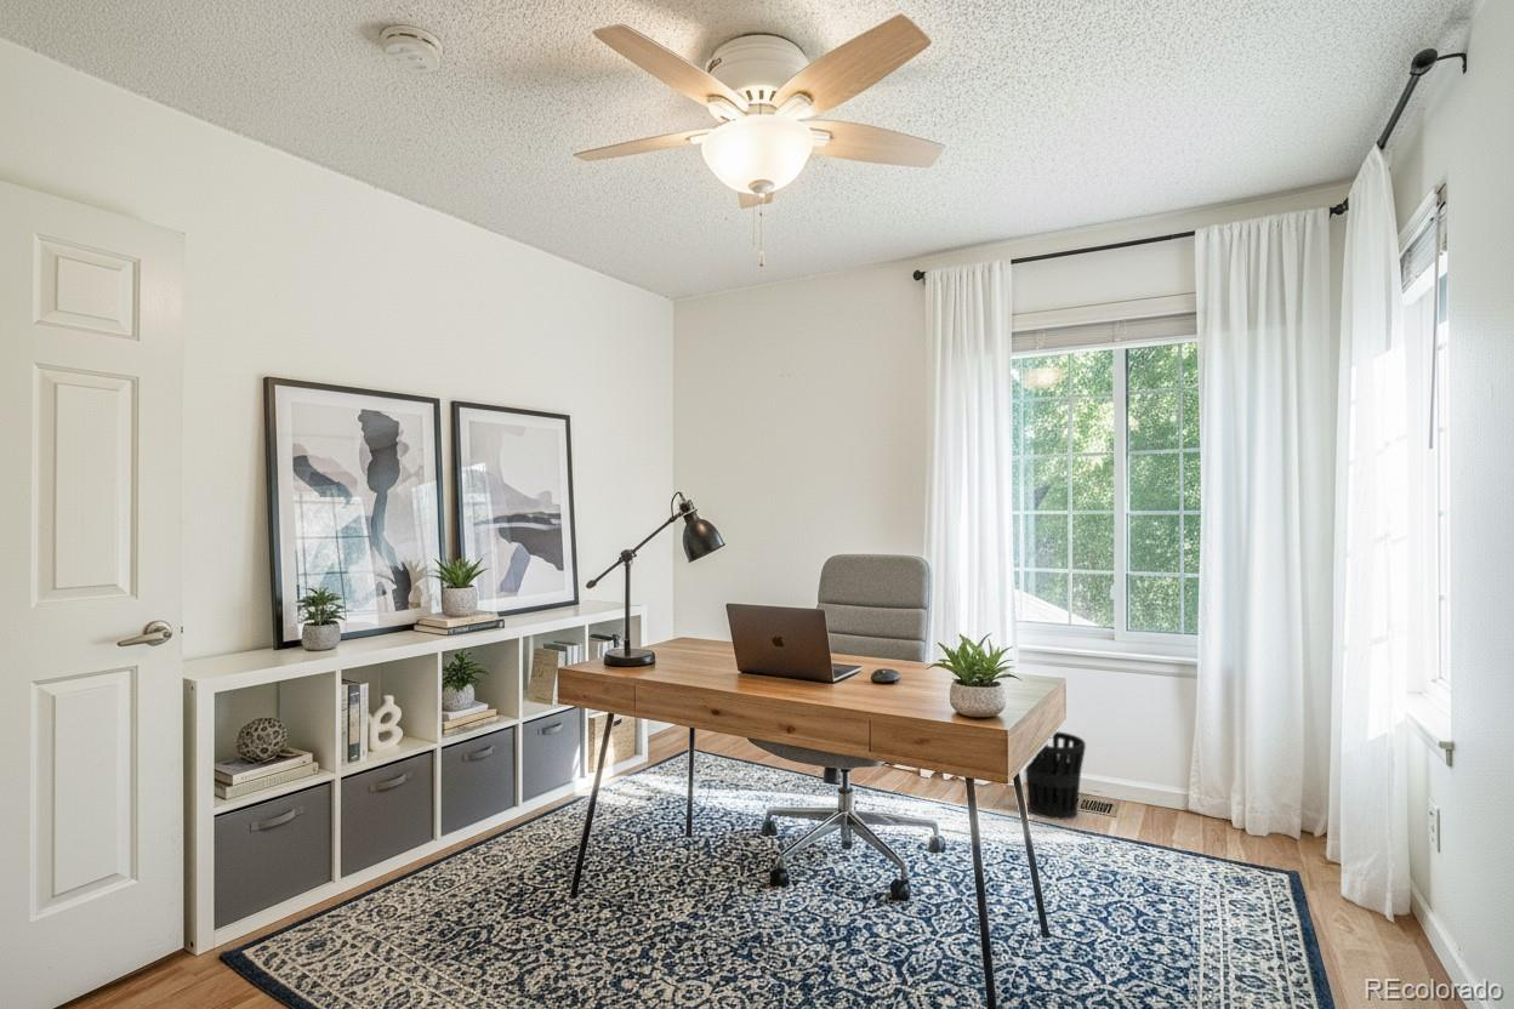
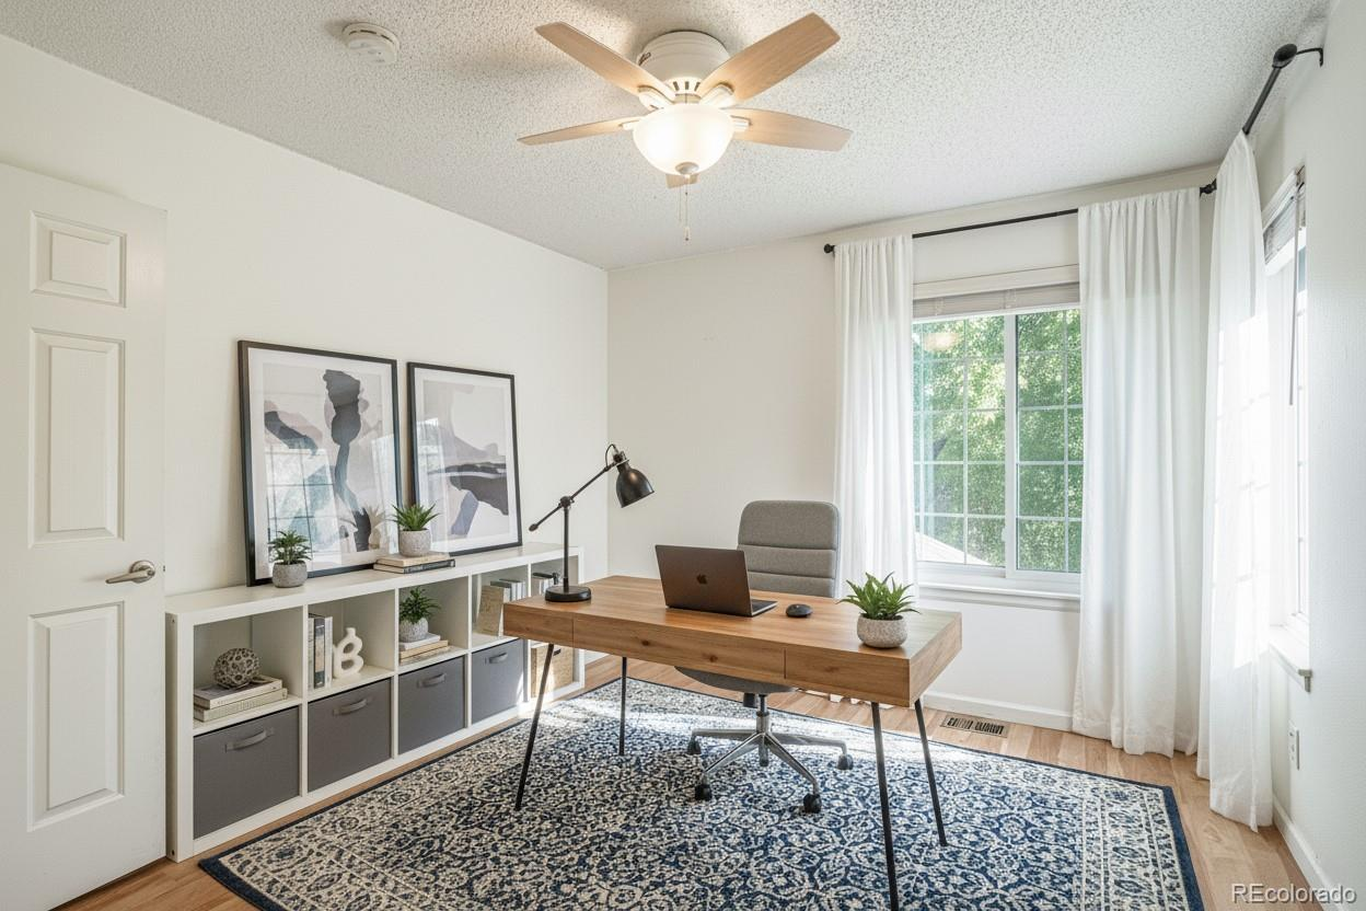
- wastebasket (1052, 774)
